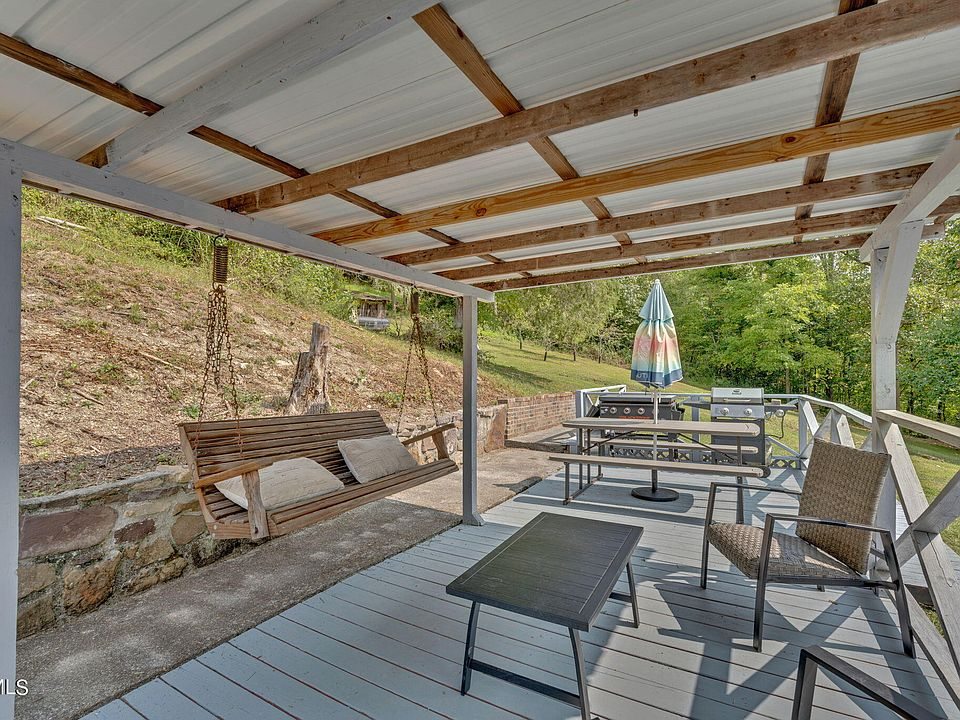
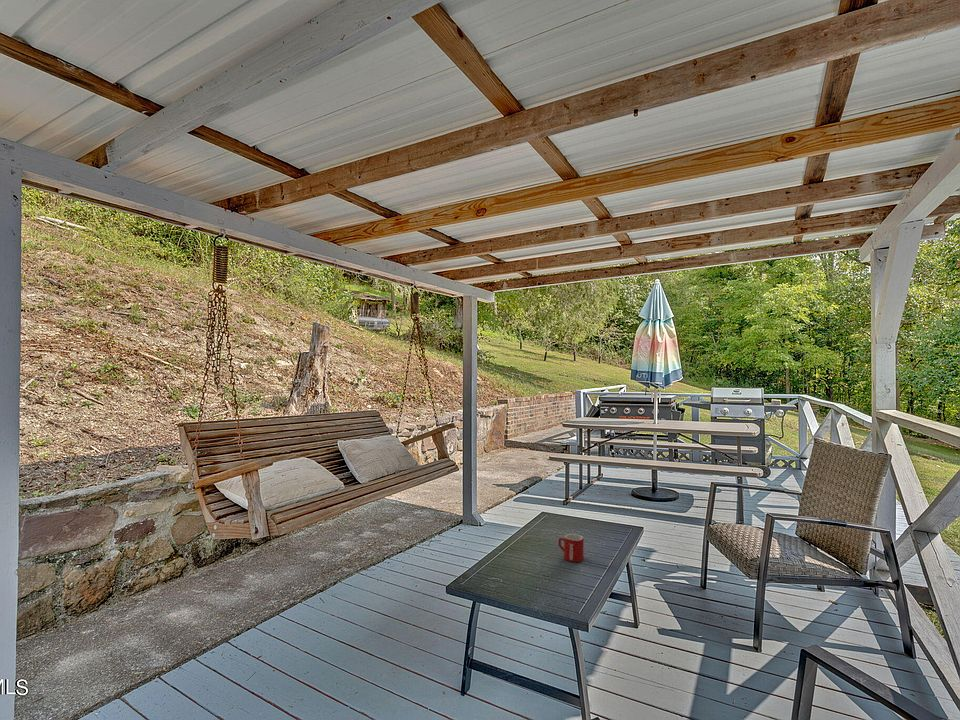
+ mug (570, 546)
